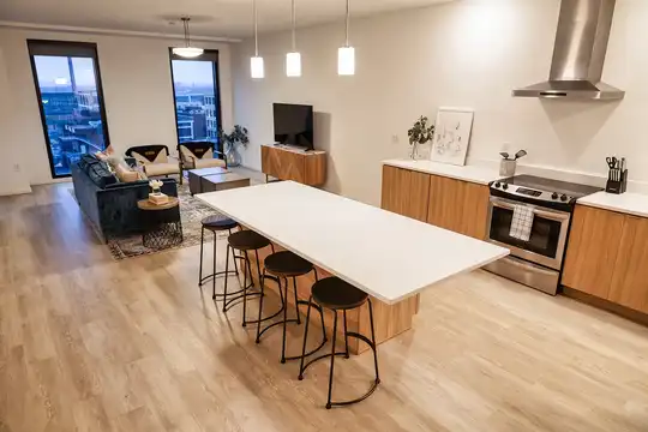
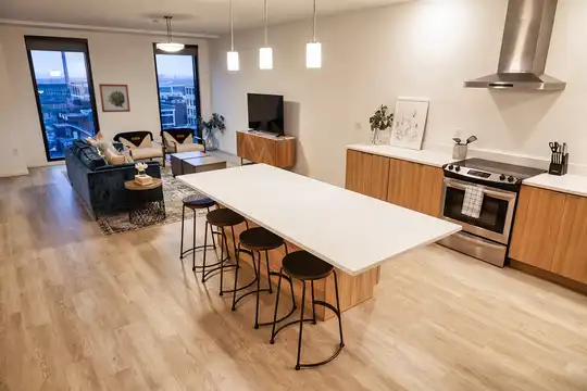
+ wall art (114, 98)
